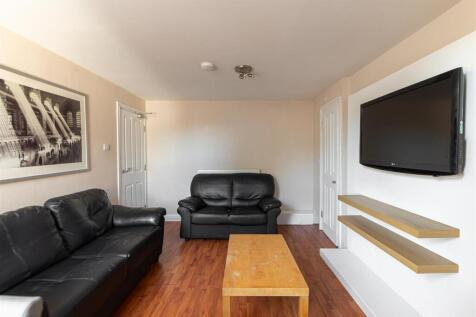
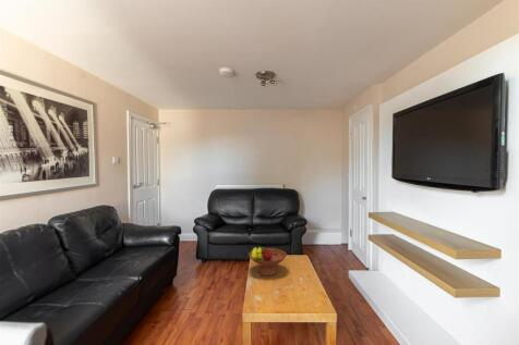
+ fruit bowl (267, 259)
